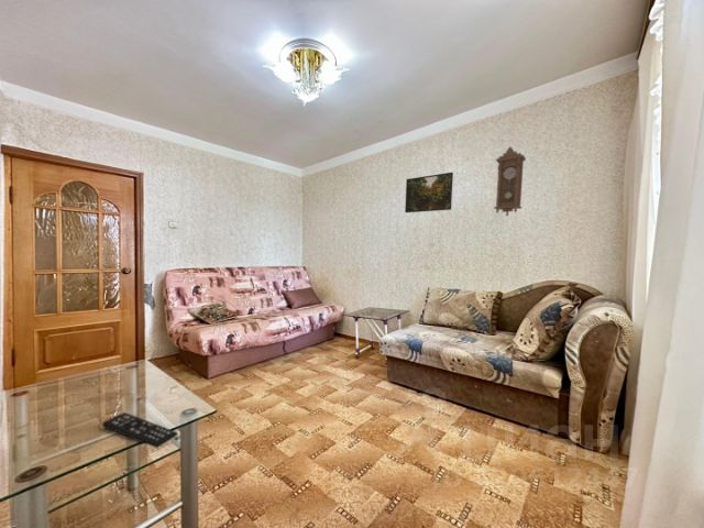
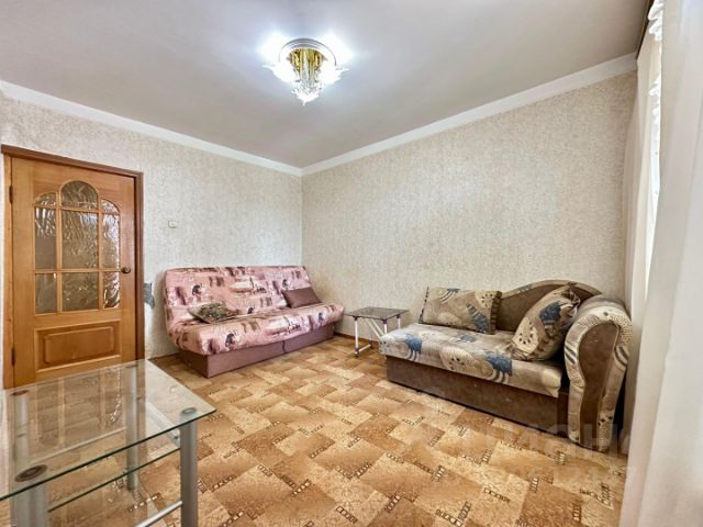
- remote control (139, 428)
- pendulum clock (509, 182)
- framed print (427, 194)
